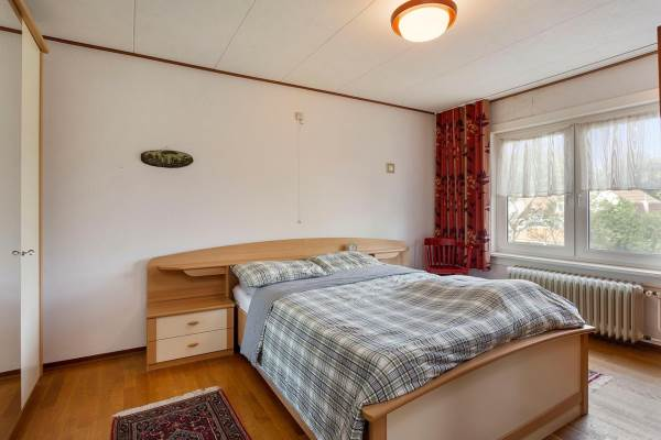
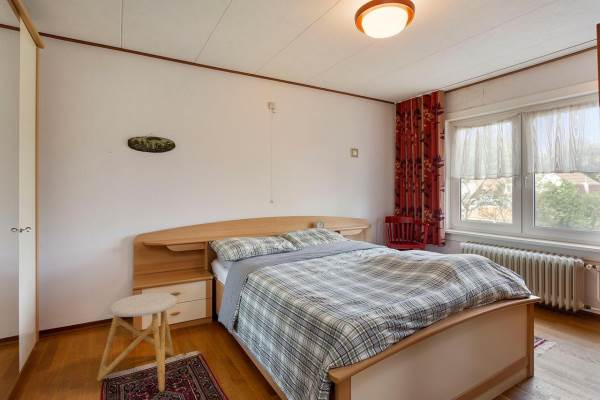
+ stool (148, 336)
